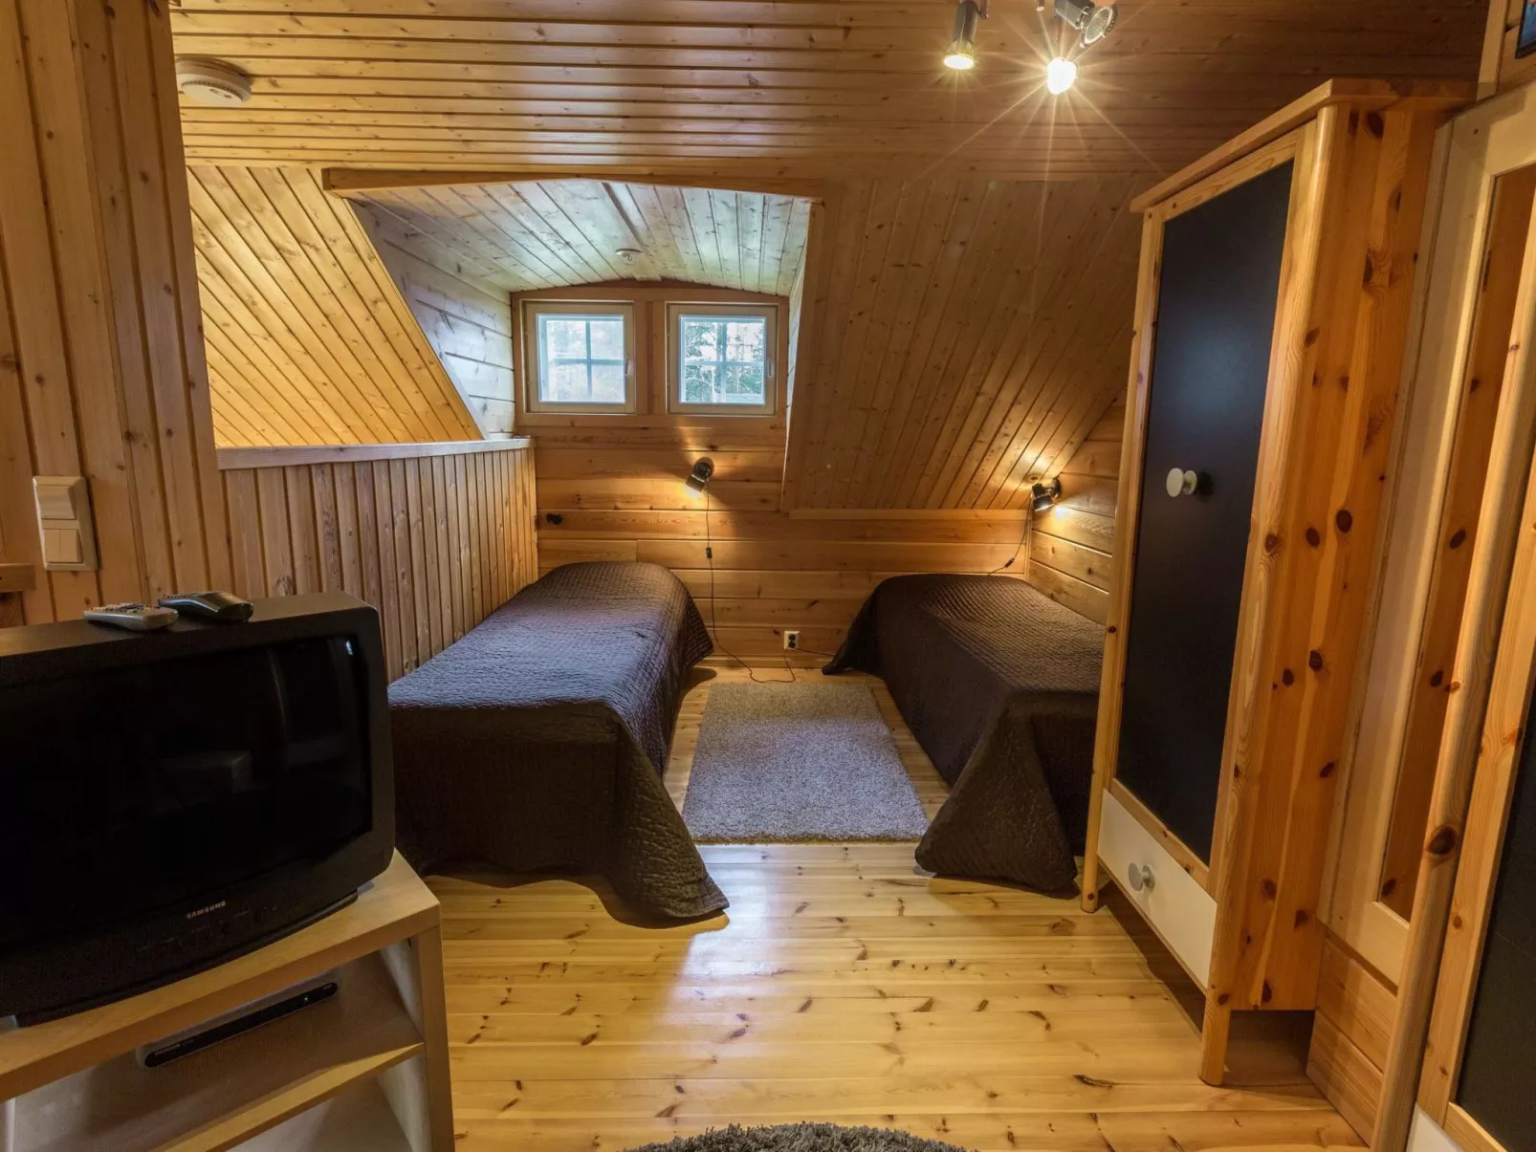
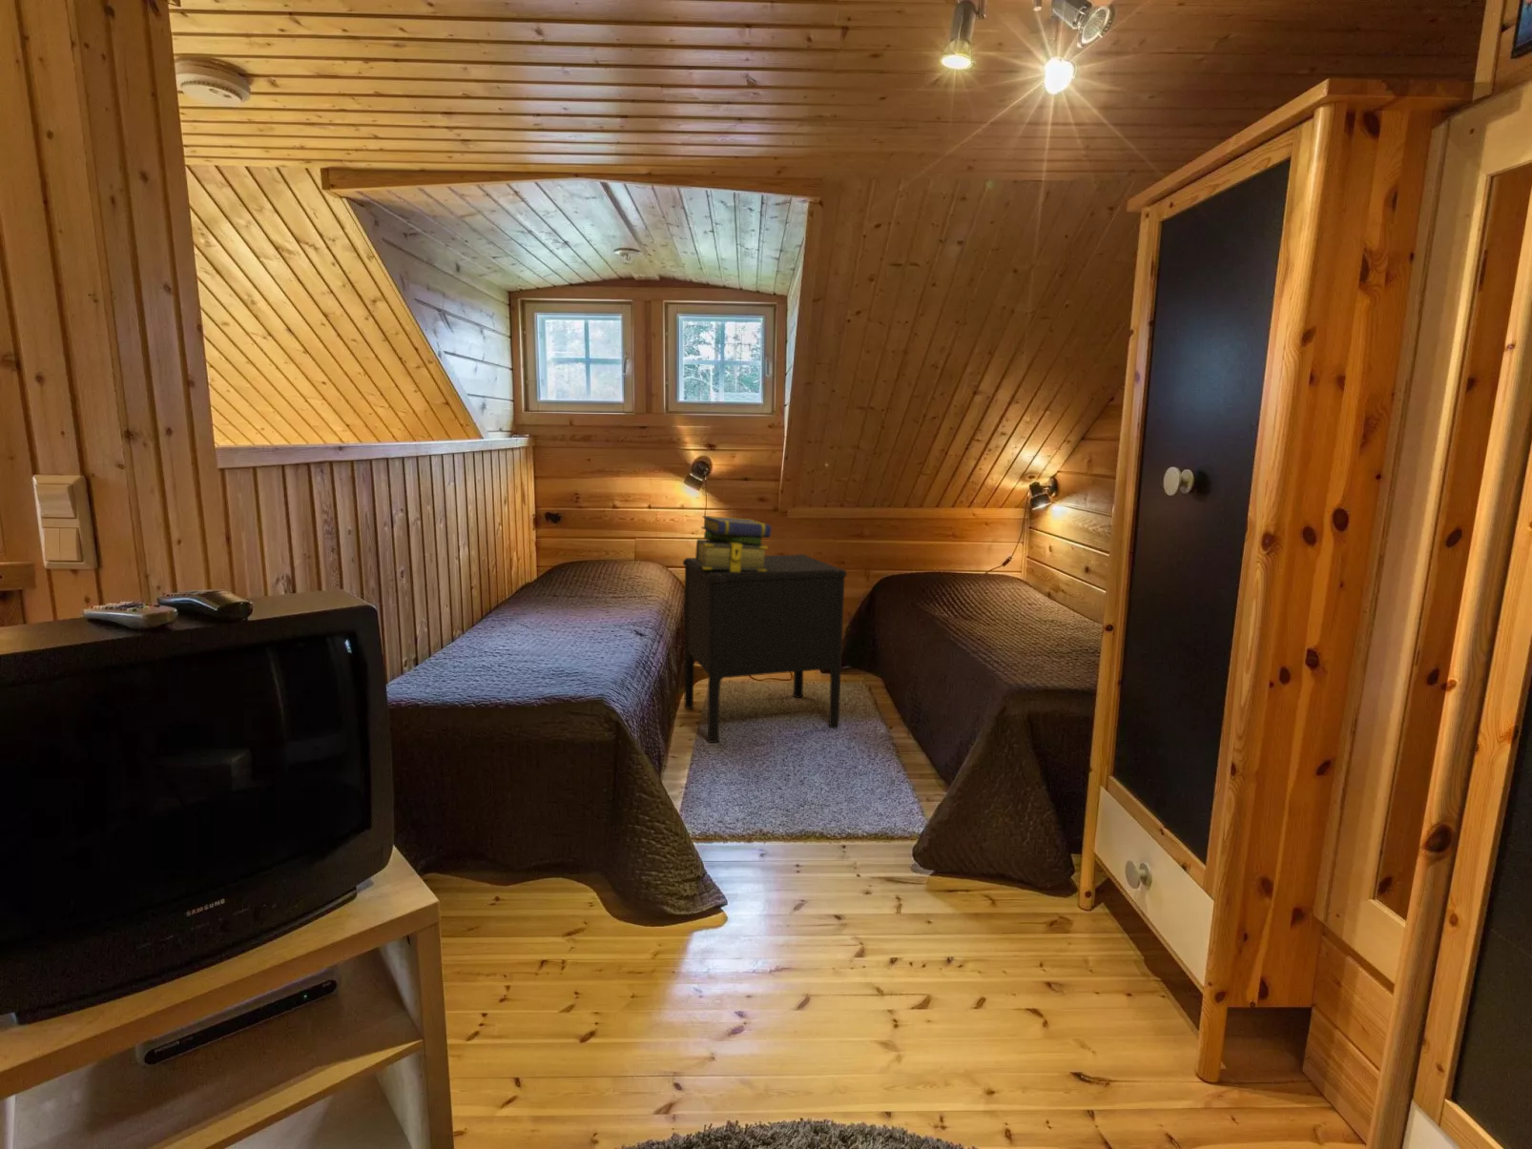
+ stack of books (733, 542)
+ nightstand (761, 641)
